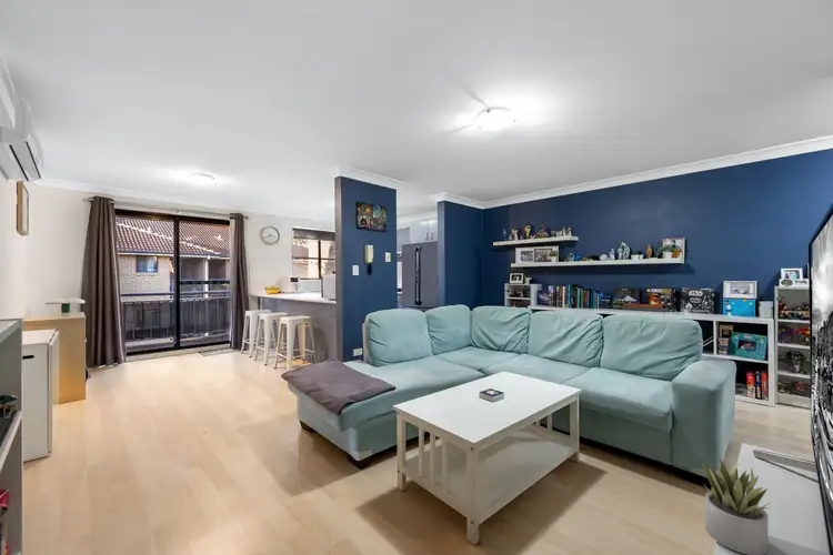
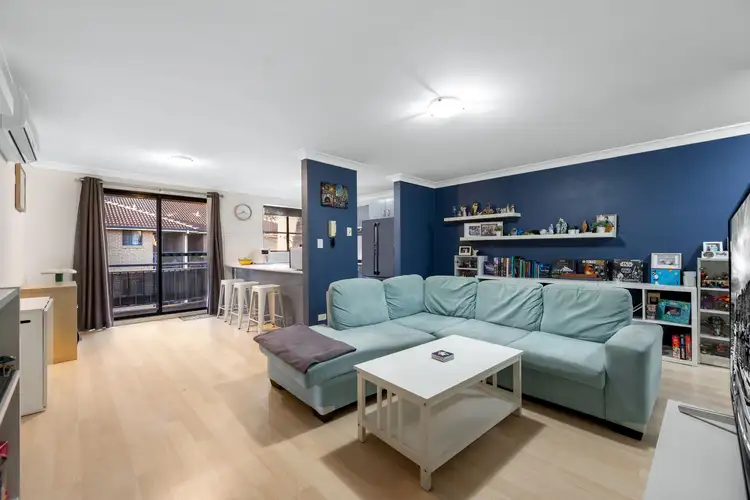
- succulent plant (734, 500)
